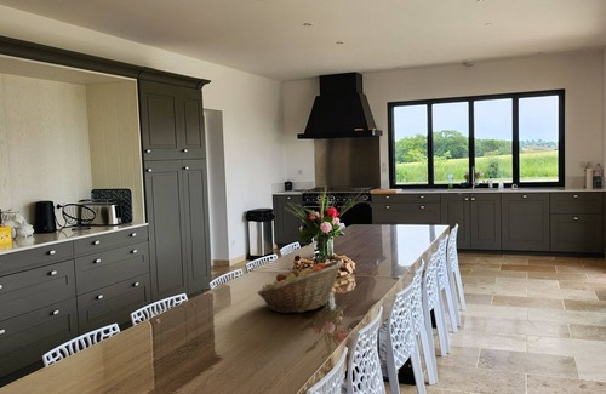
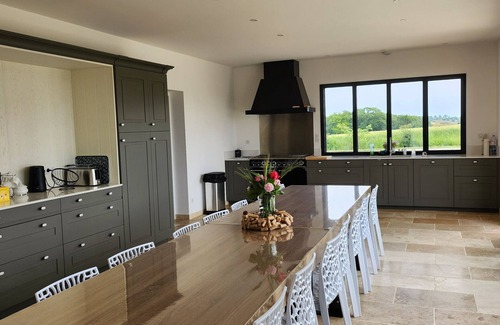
- fruit basket (301, 284)
